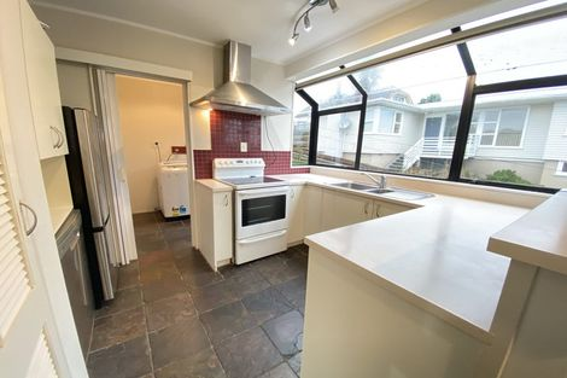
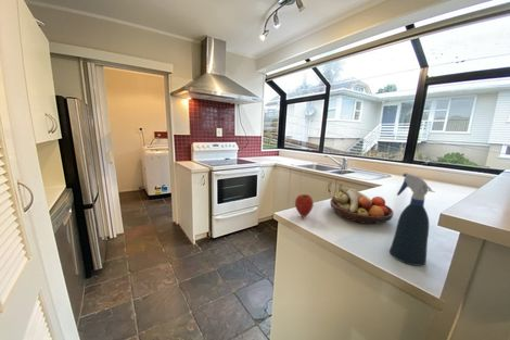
+ spray bottle (410, 217)
+ apple (304, 205)
+ fruit bowl (359, 202)
